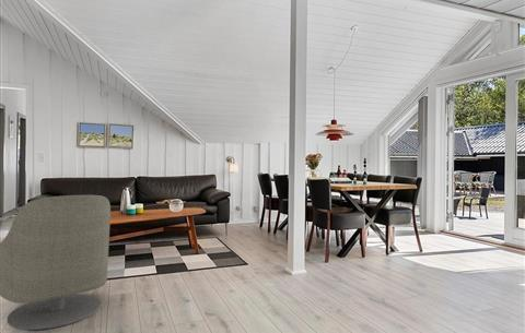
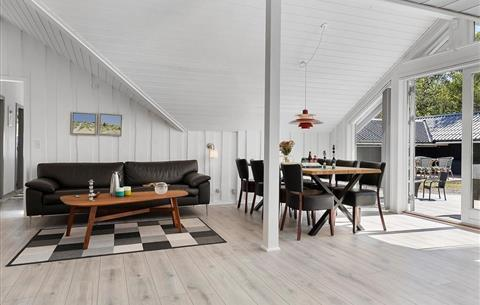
- armchair (58, 252)
